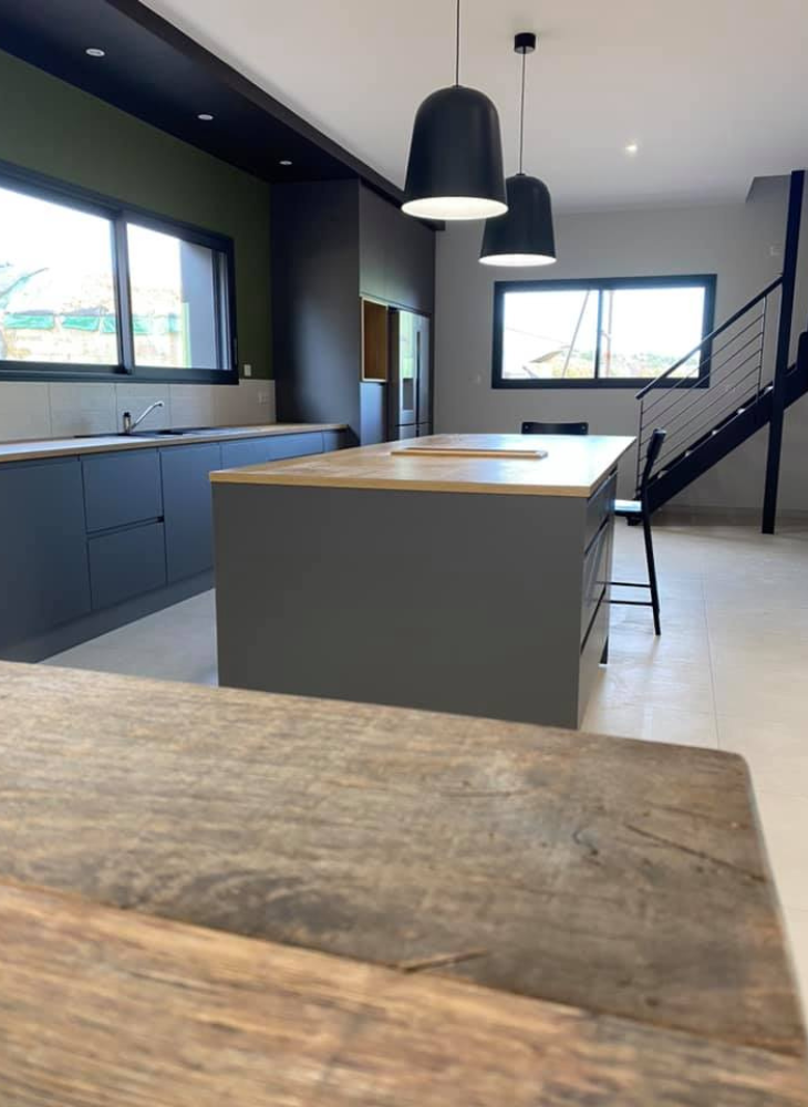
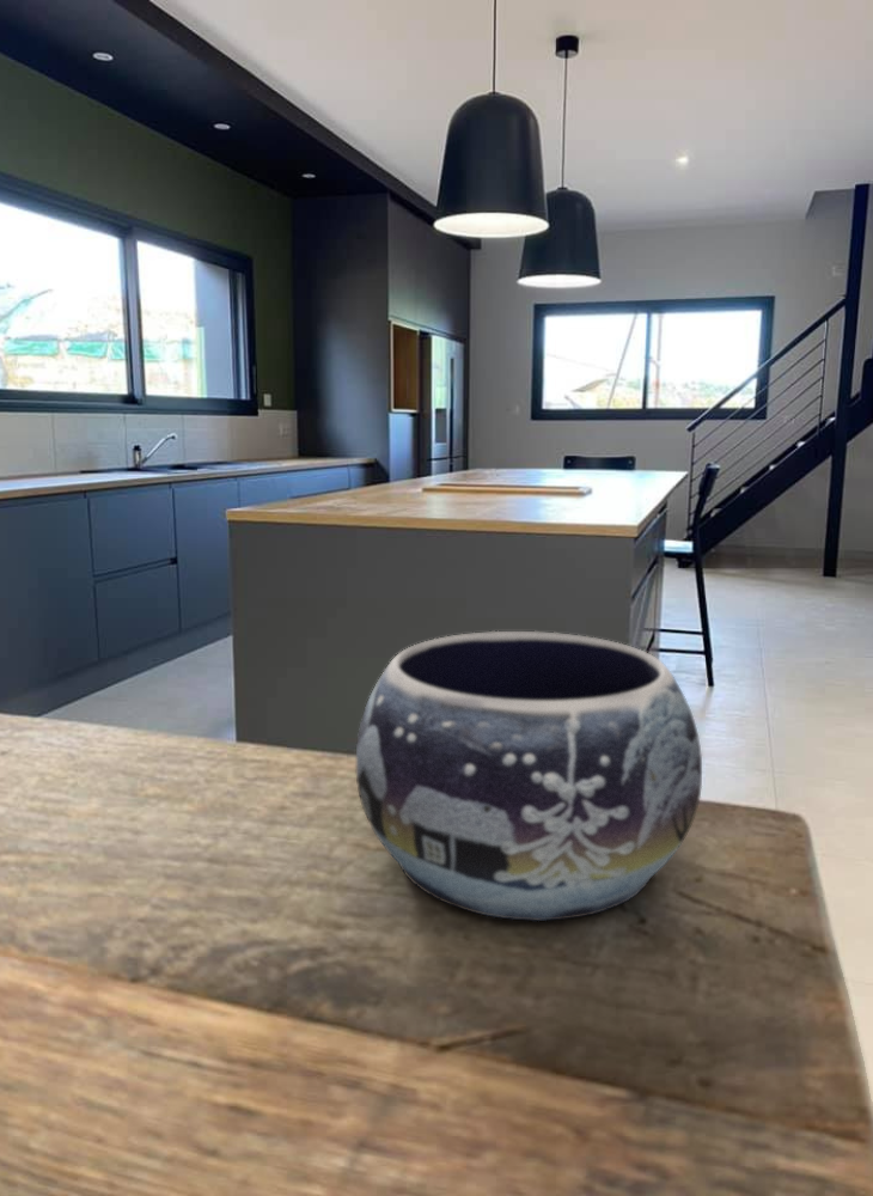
+ decorative bowl (525, 758)
